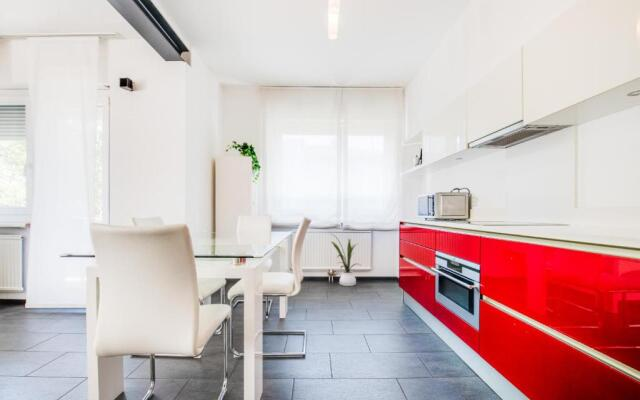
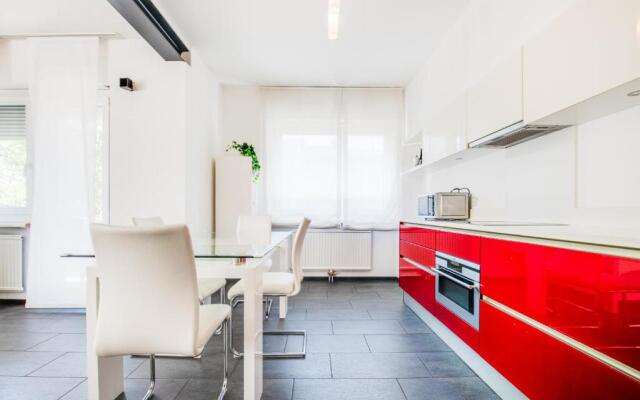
- house plant (345, 258)
